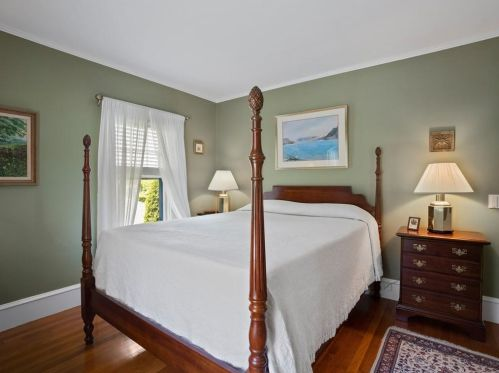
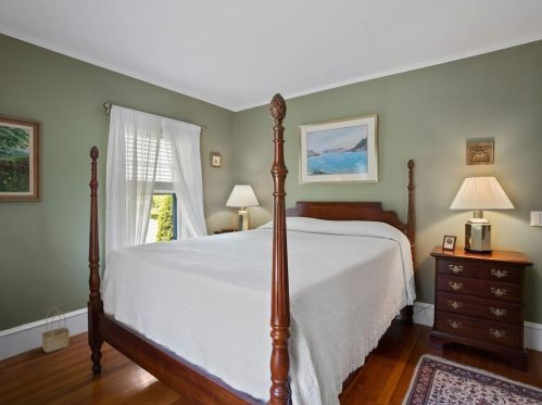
+ basket (55, 329)
